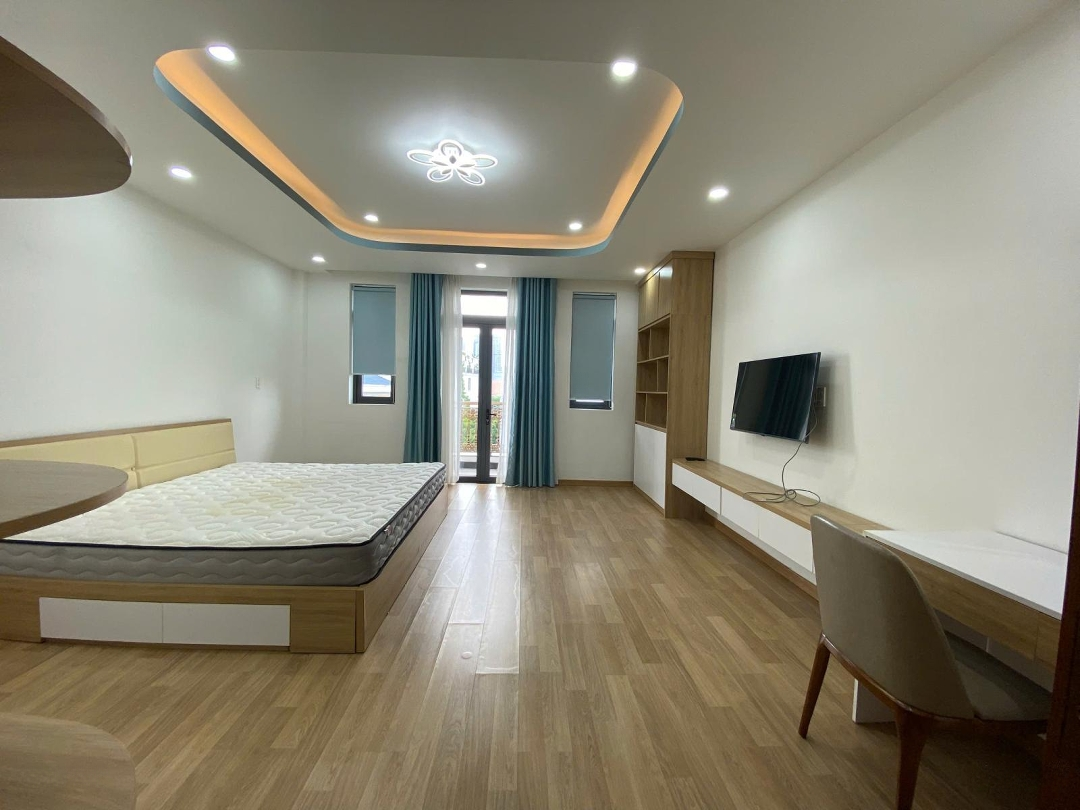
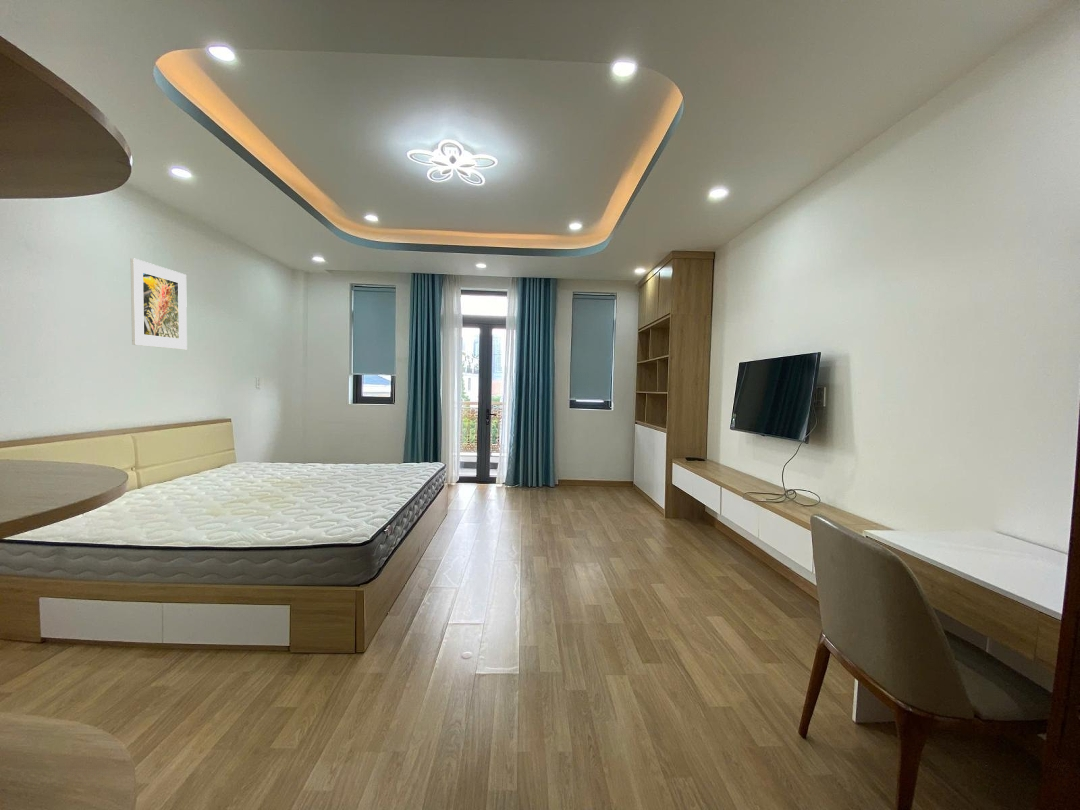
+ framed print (160, 307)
